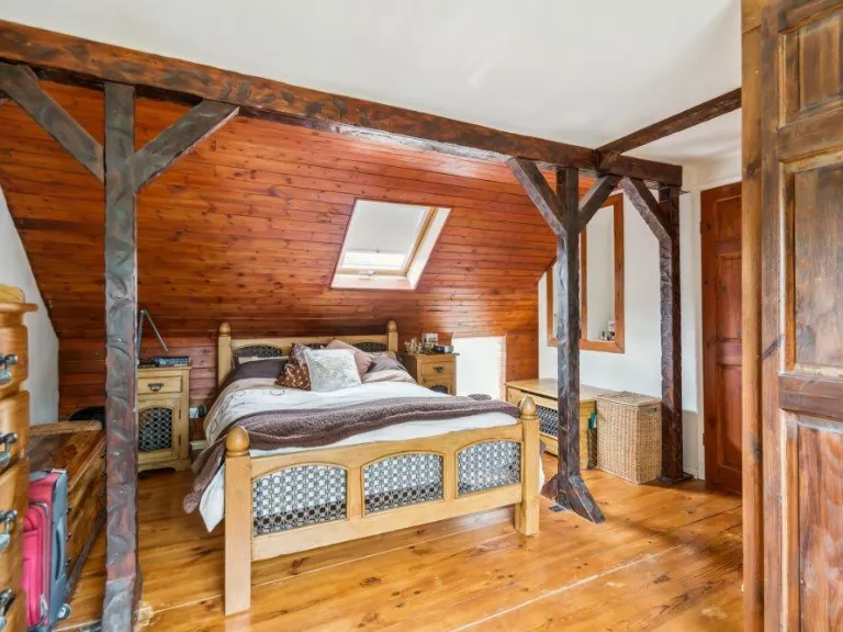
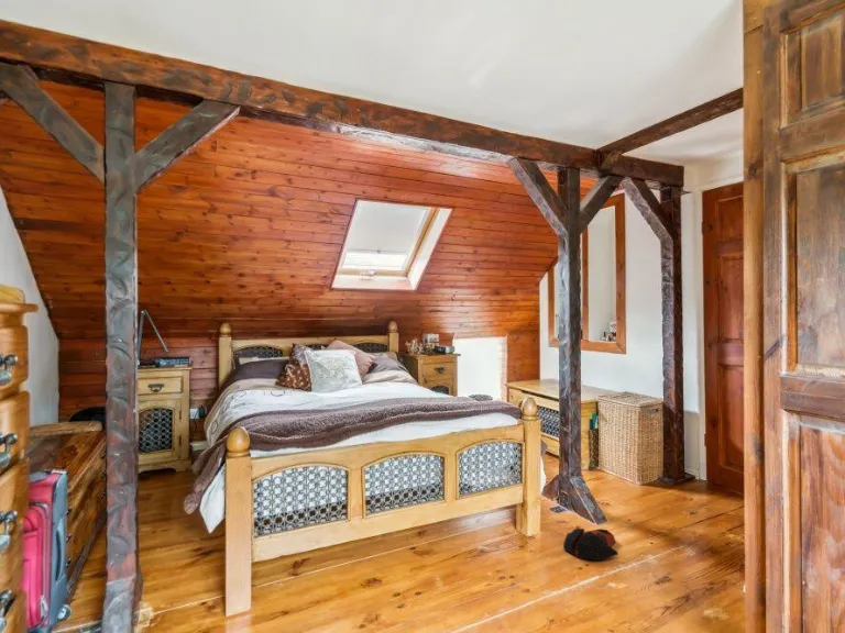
+ bag (593, 536)
